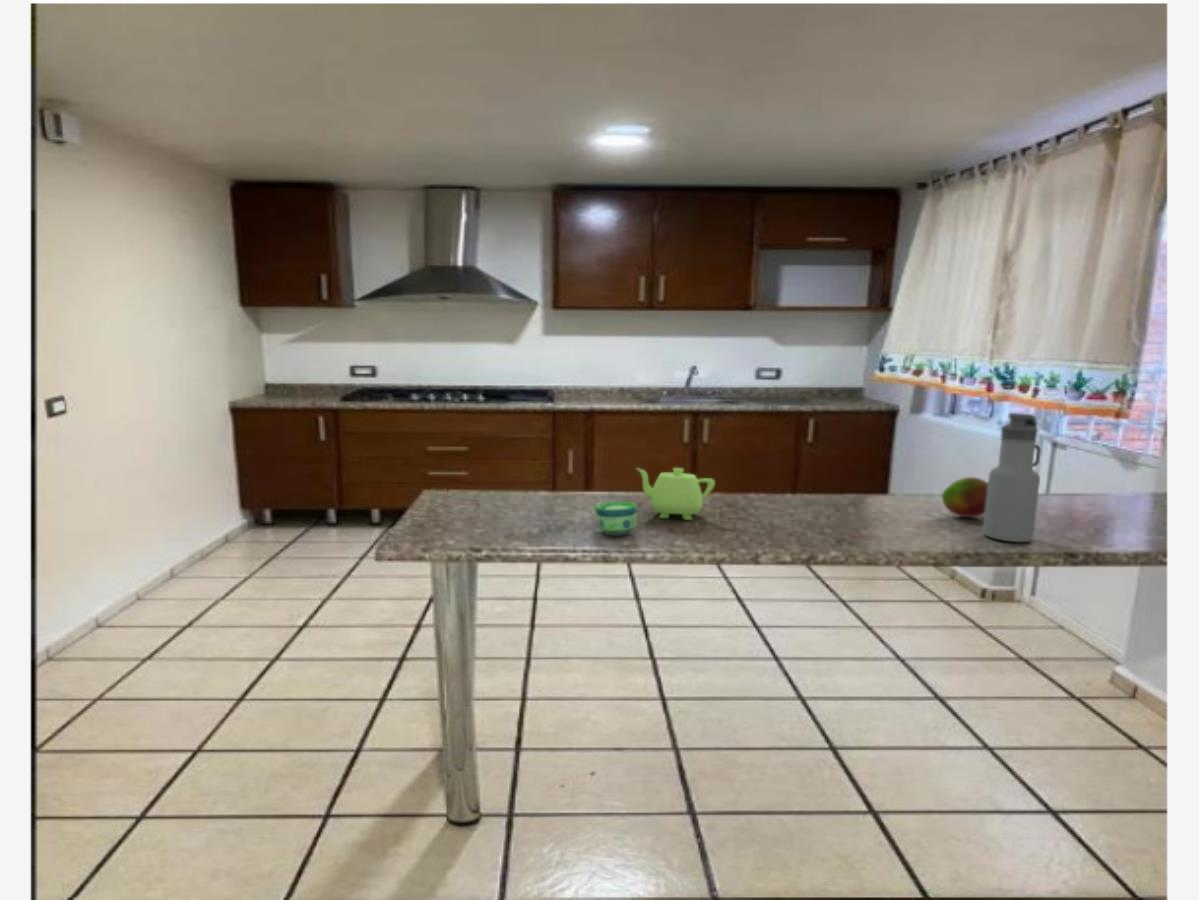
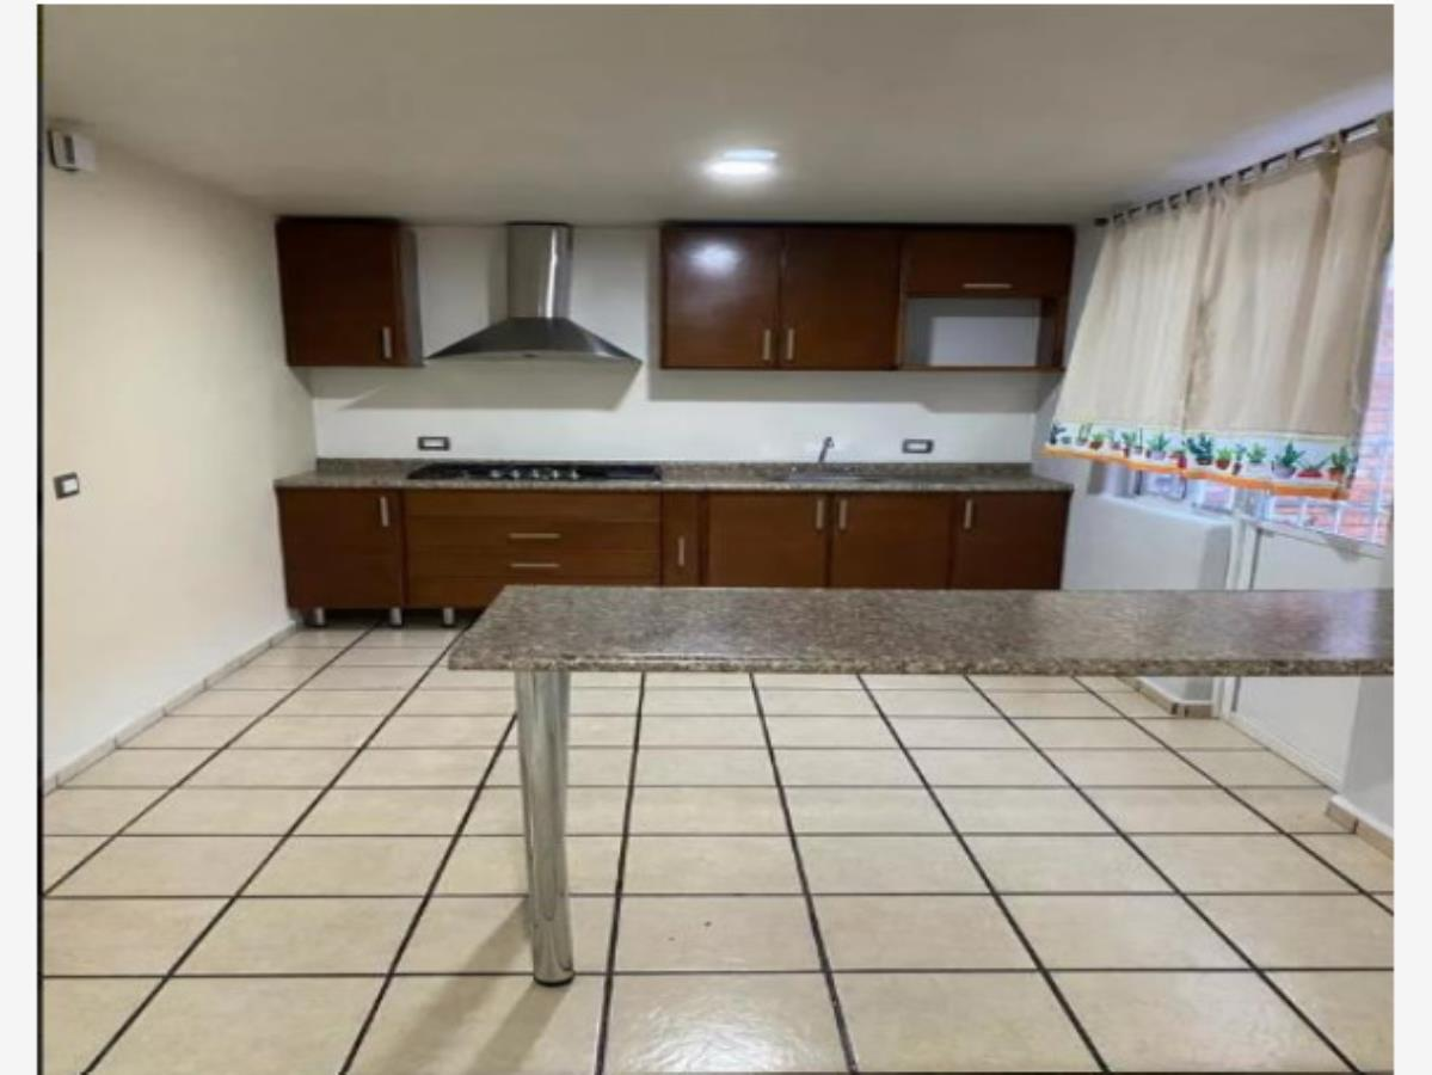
- water bottle (1014, 476)
- fruit (968, 497)
- teapot (673, 491)
- cup (611, 517)
